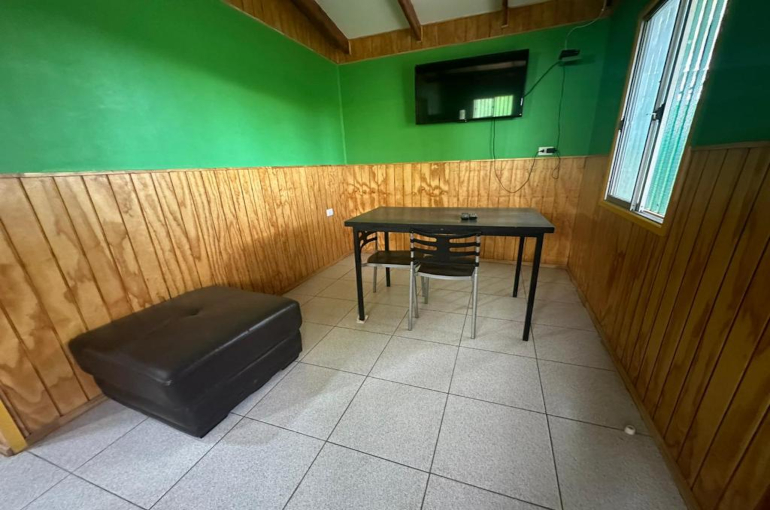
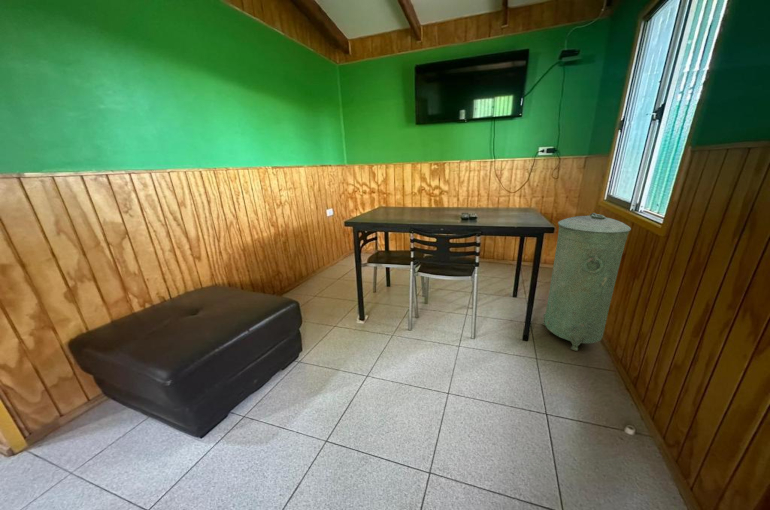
+ trash can (581, 278)
